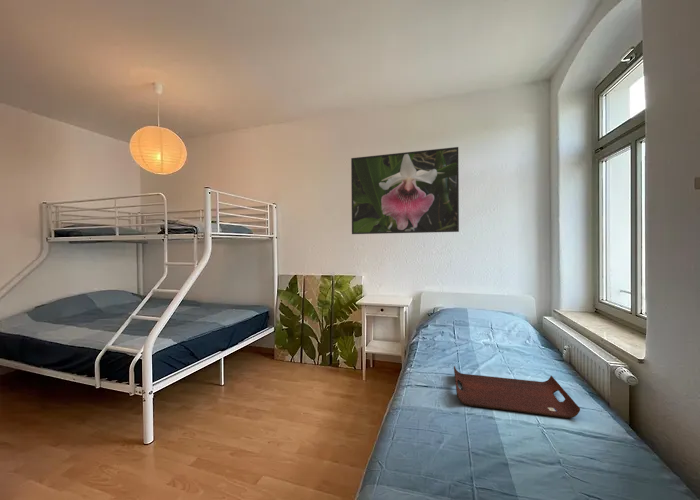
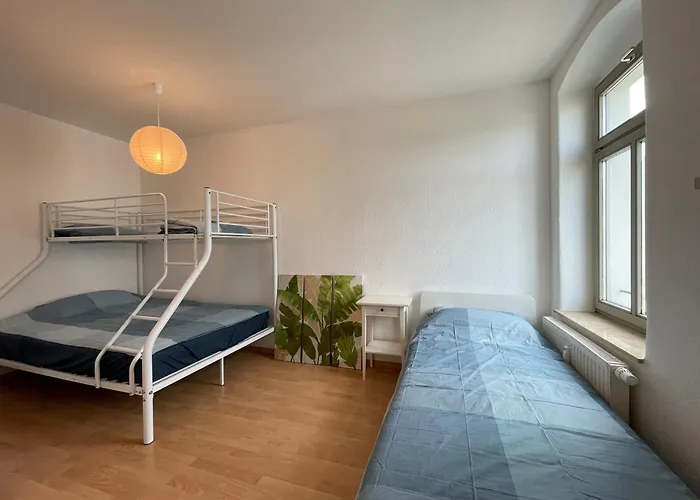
- serving tray (507, 388)
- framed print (402, 193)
